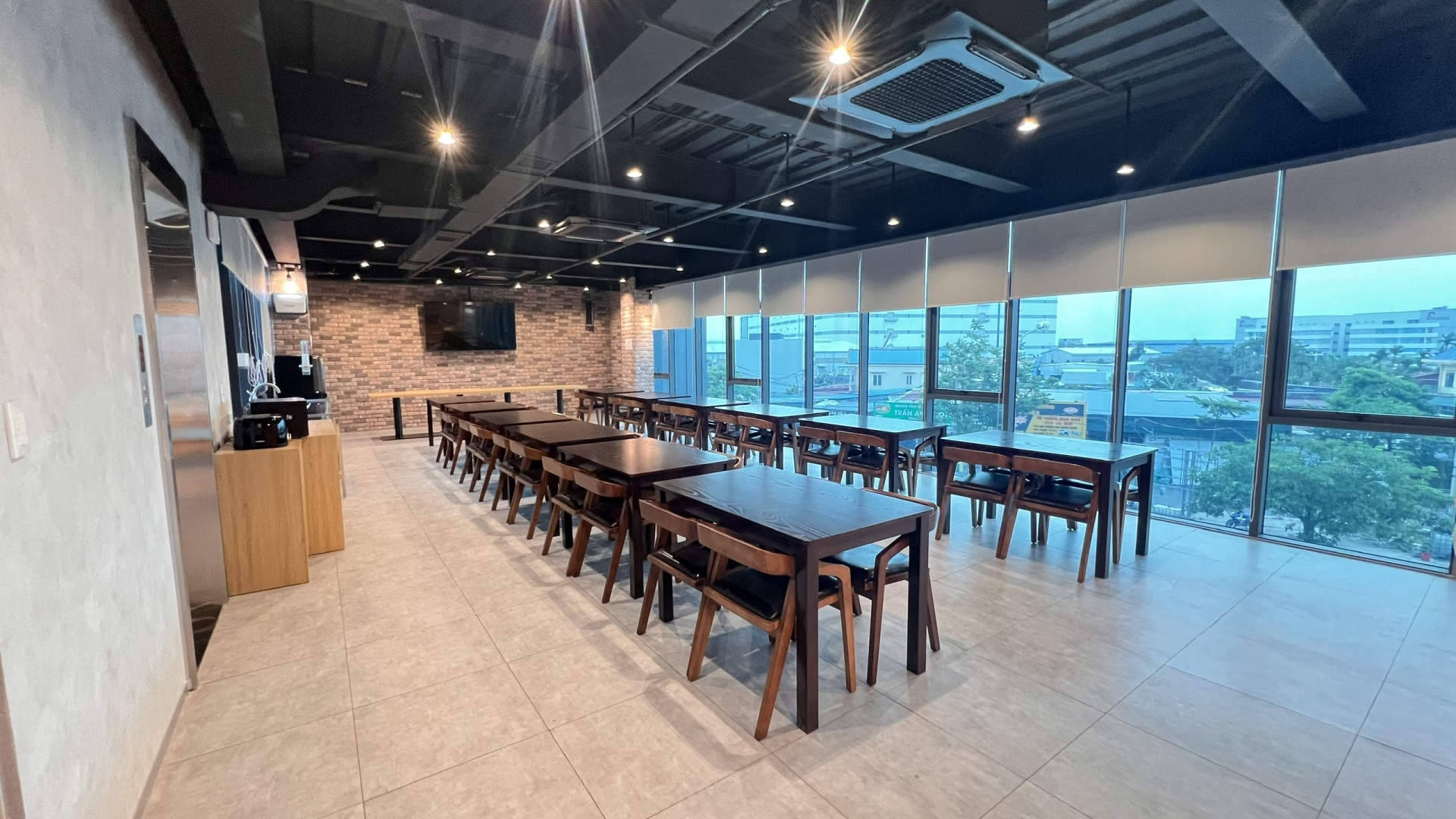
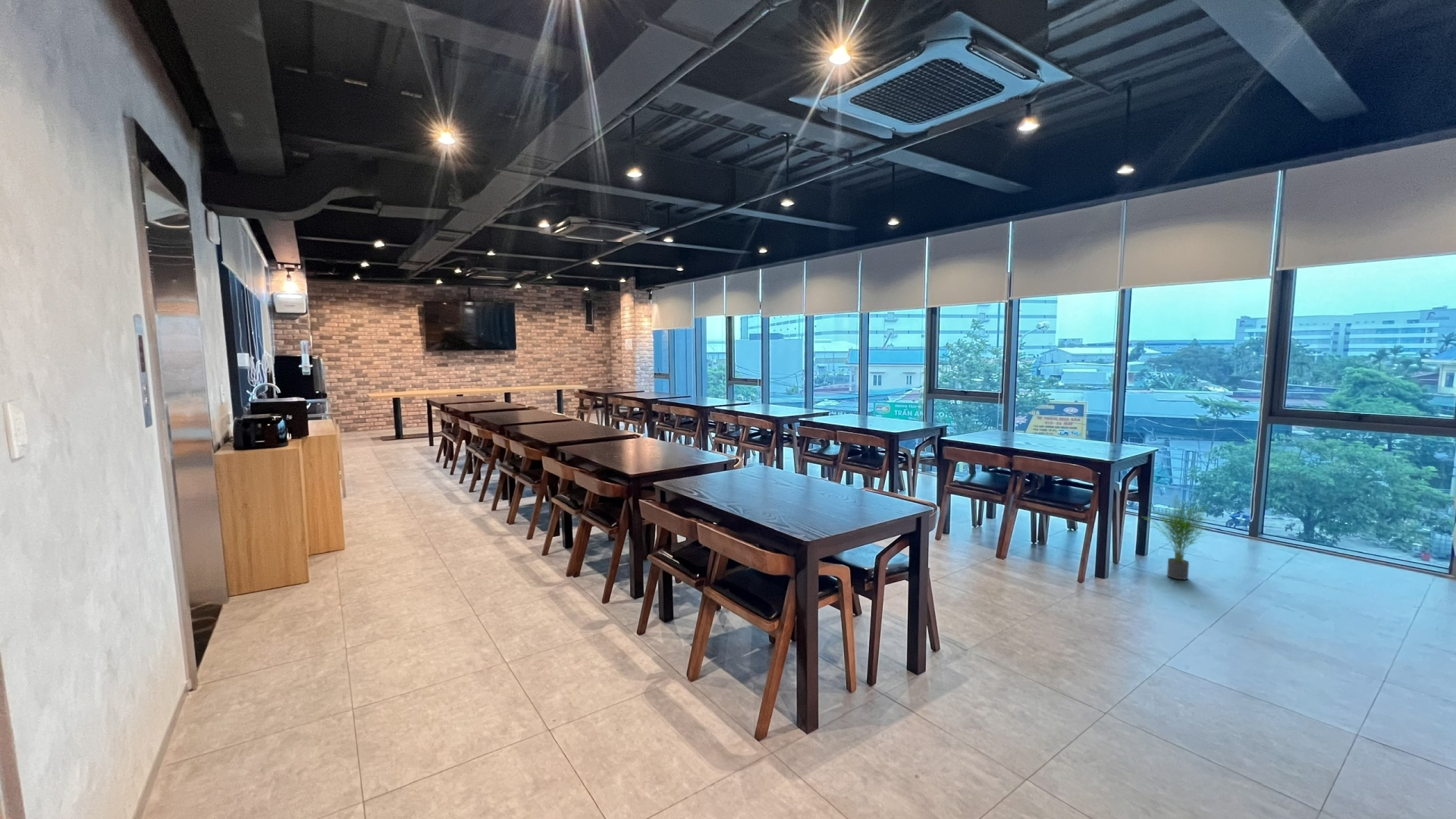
+ potted plant (1174, 535)
